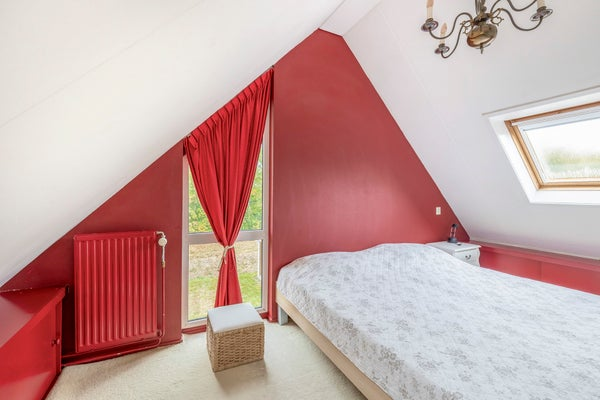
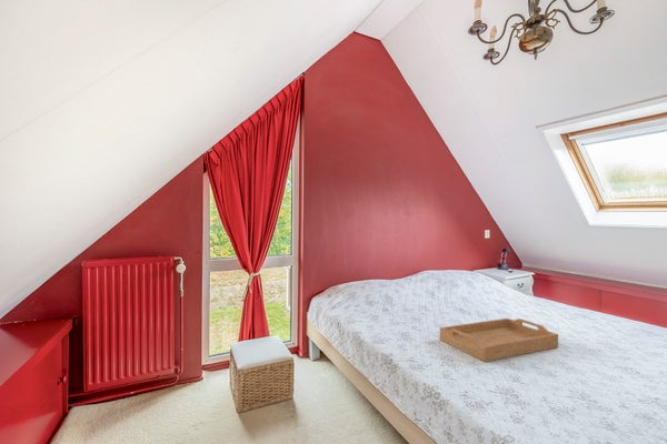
+ serving tray (497, 334)
